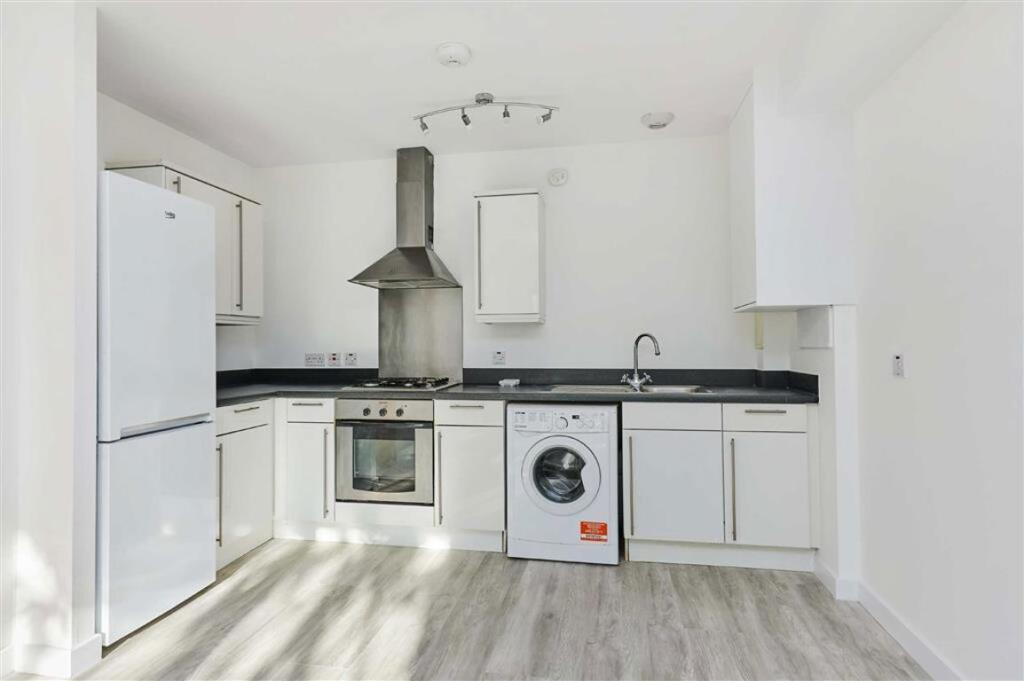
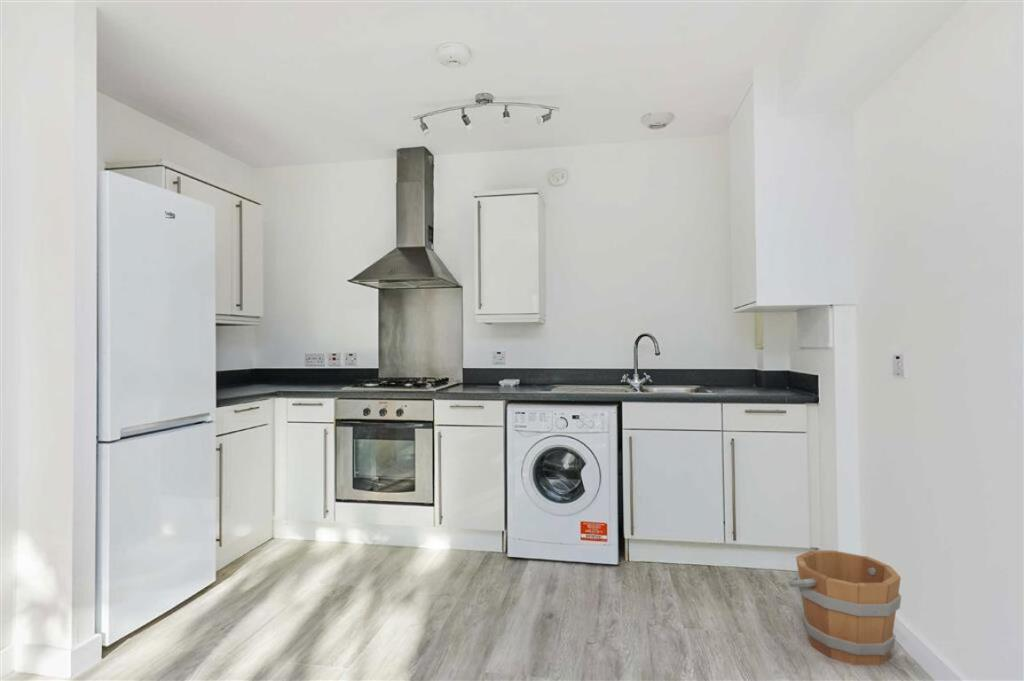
+ bucket (842, 604)
